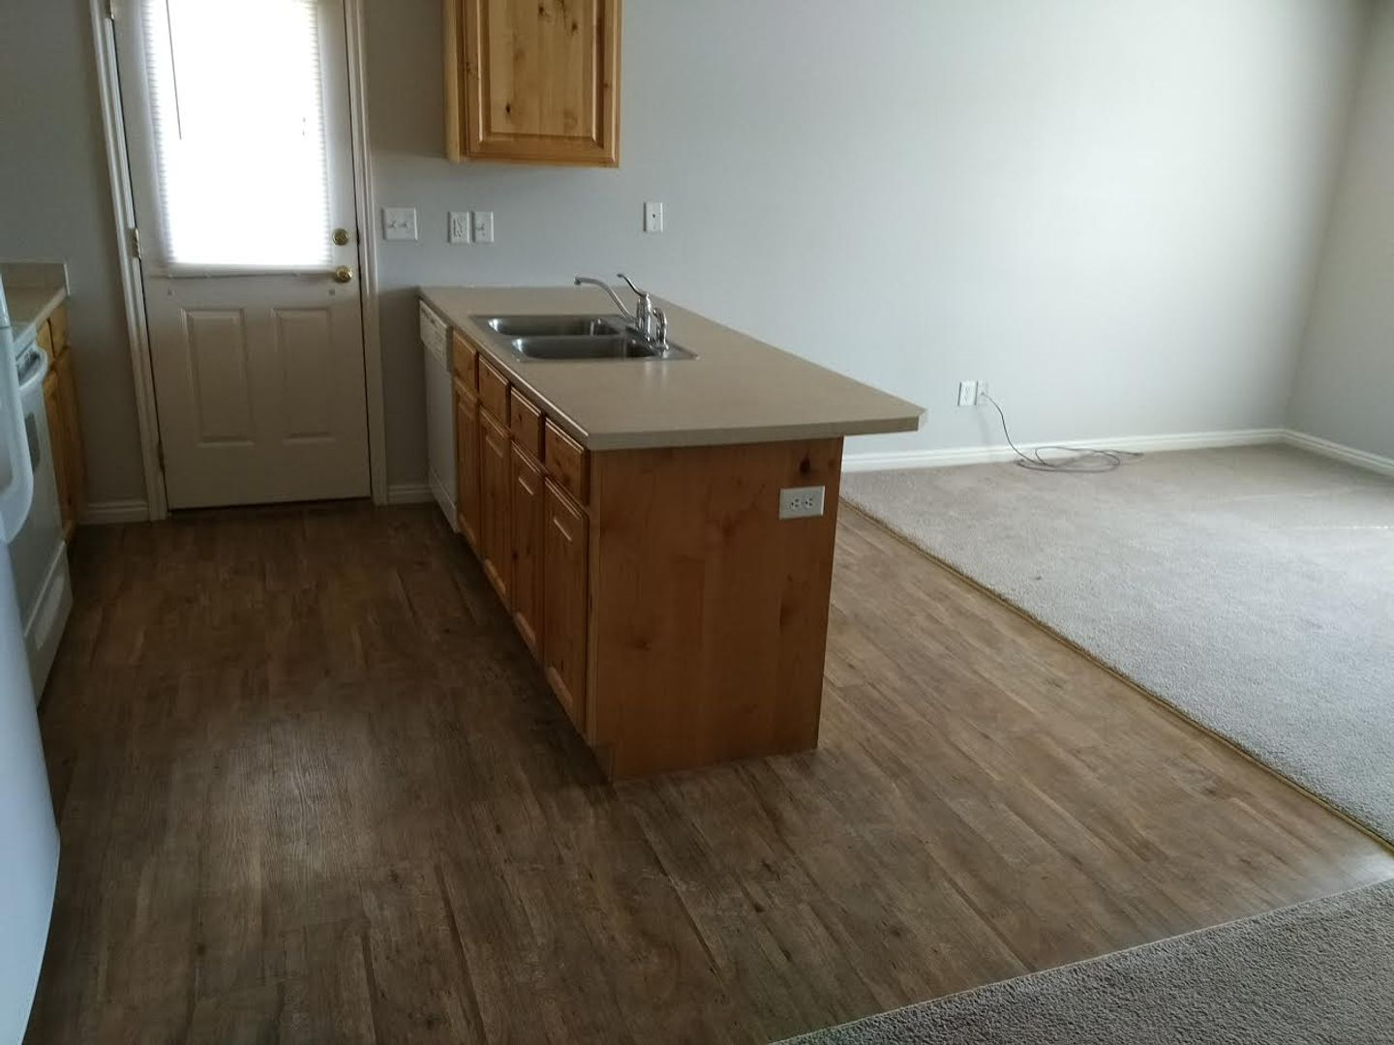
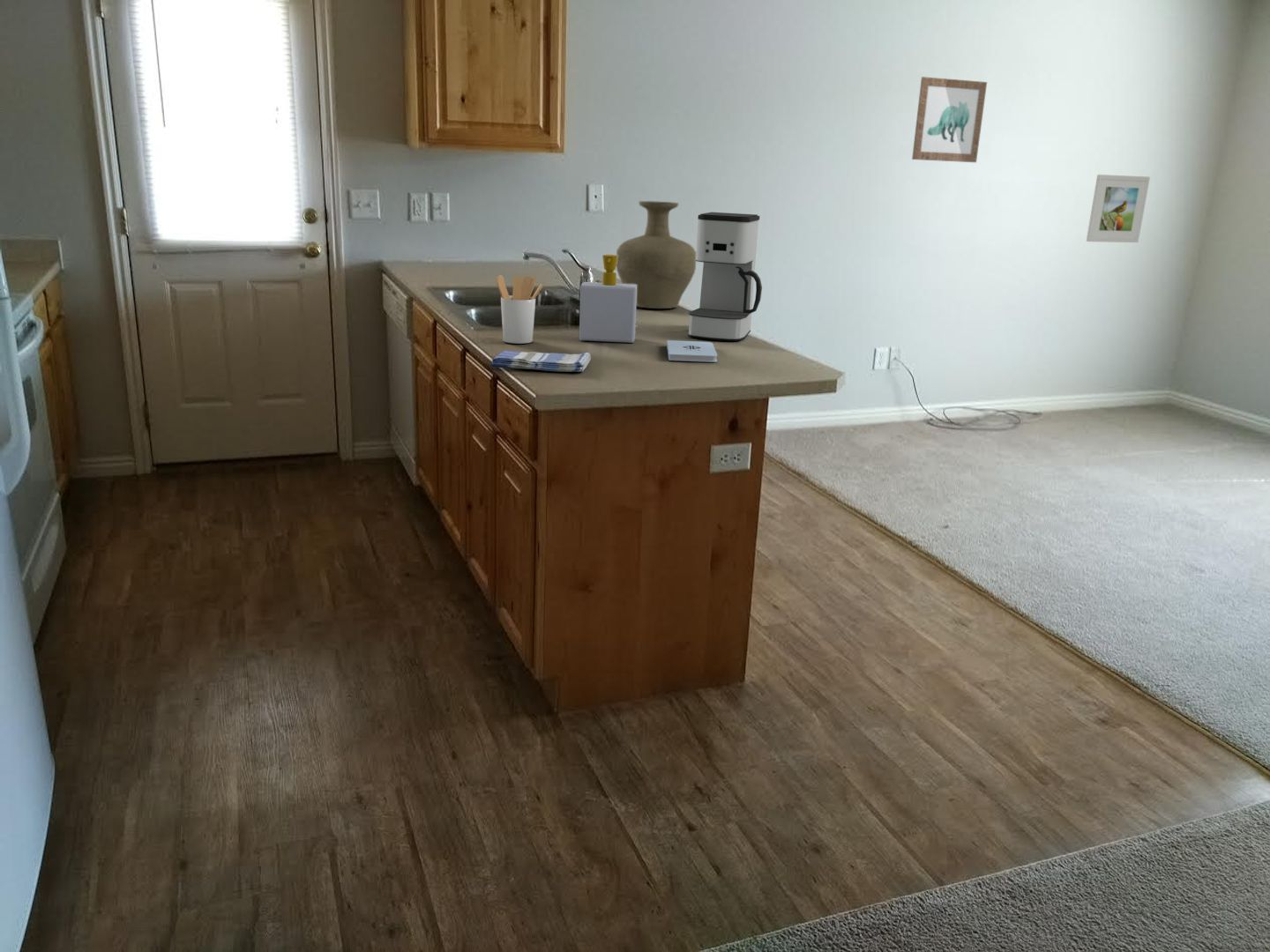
+ soap bottle (609, 297)
+ notepad (691, 351)
+ wall art (949, 120)
+ coffee maker (728, 275)
+ utensil holder (519, 308)
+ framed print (1117, 209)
+ vase (656, 255)
+ dish towel (542, 359)
